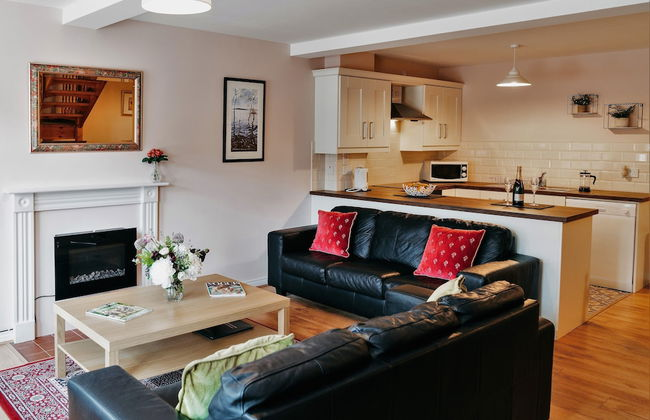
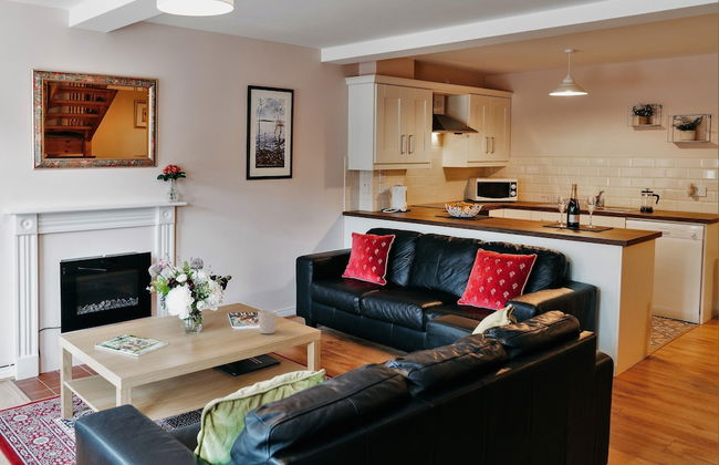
+ dixie cup (267, 321)
